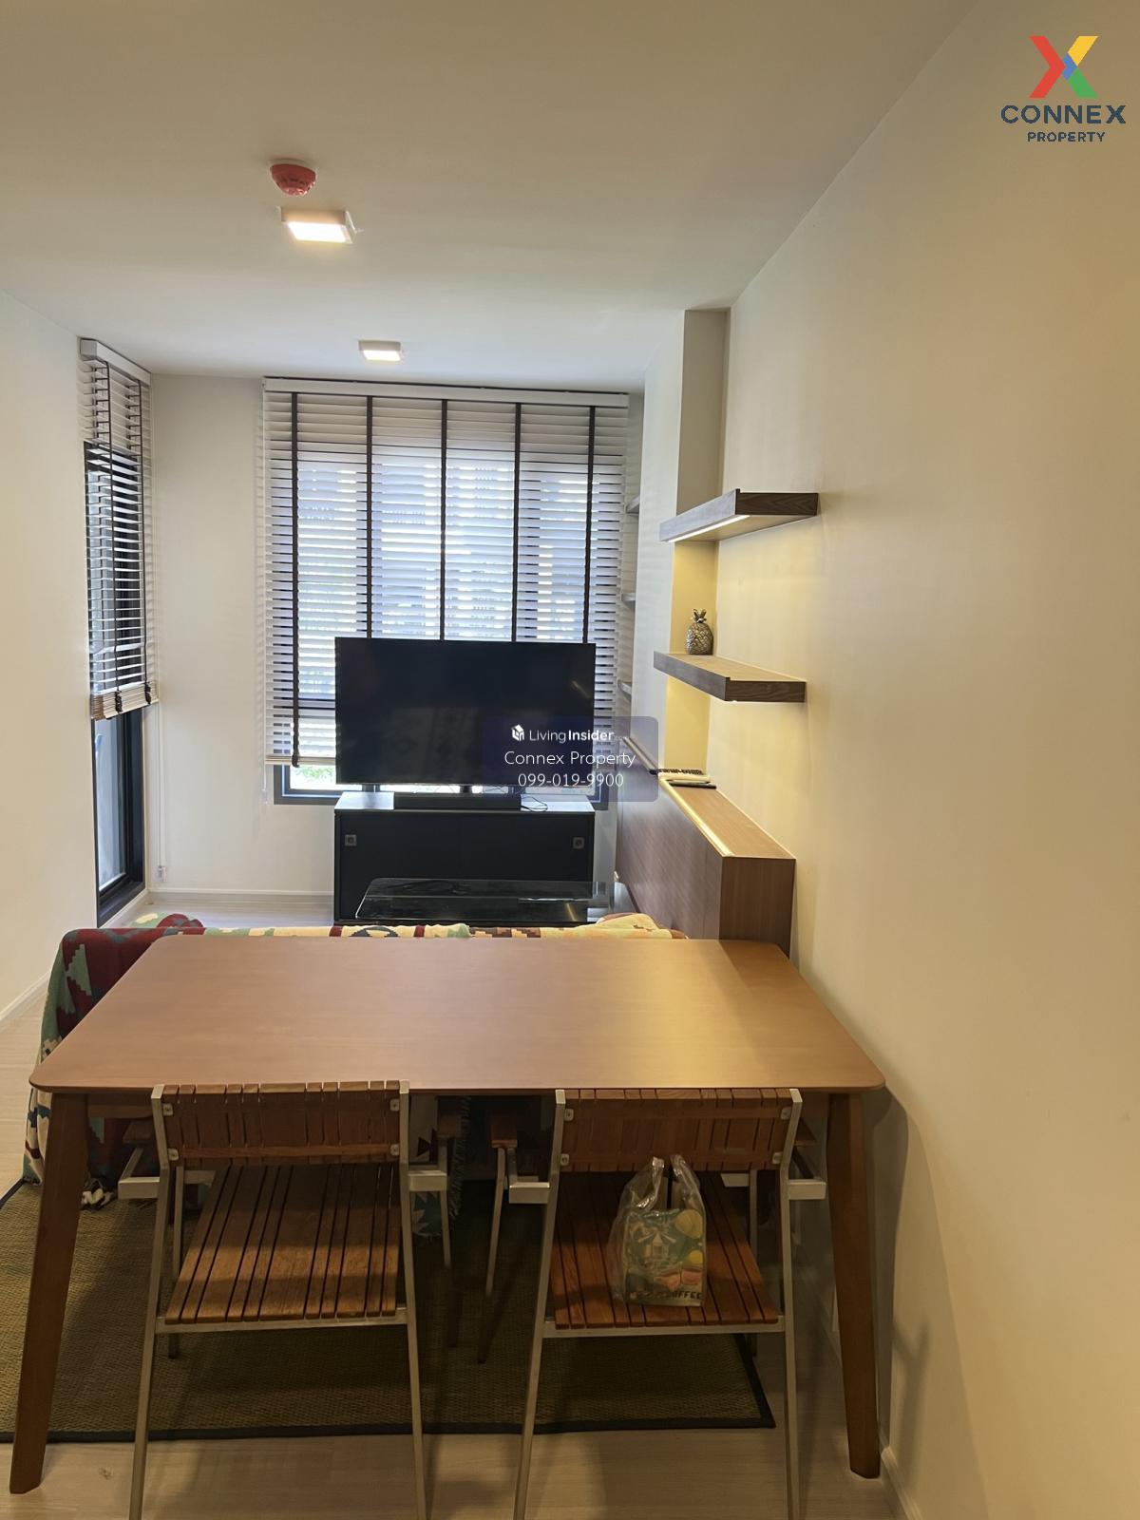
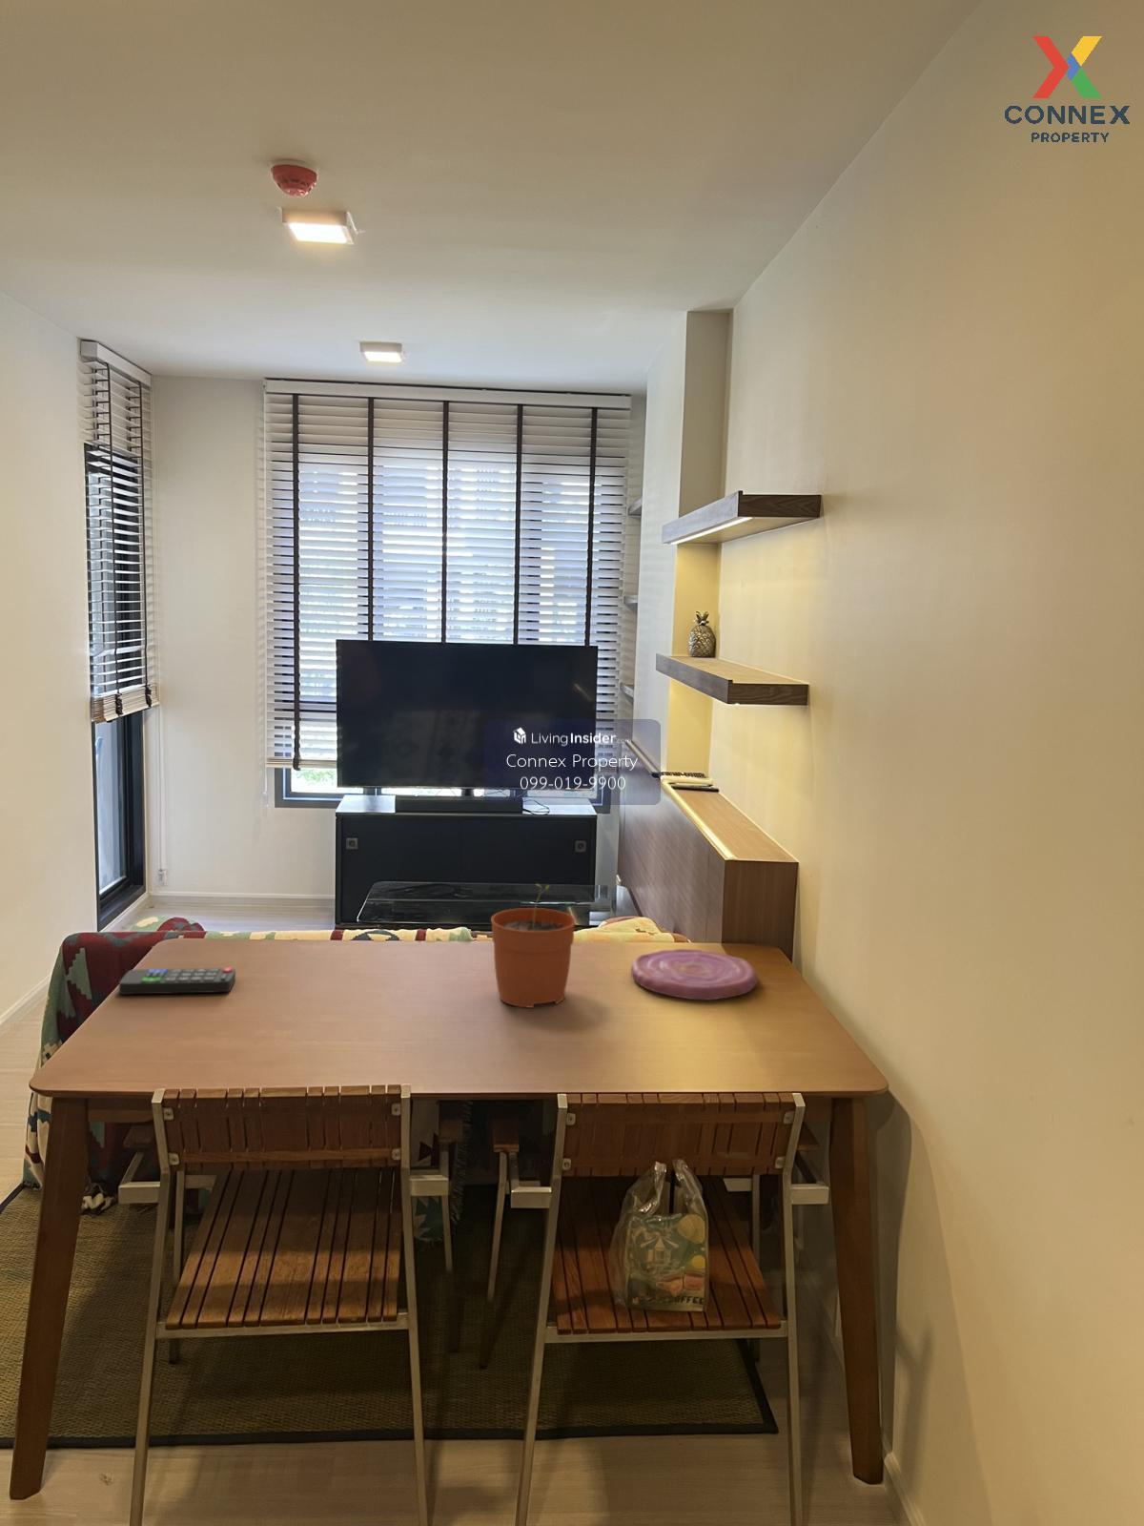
+ plate (693, 972)
+ plant pot (532, 937)
+ remote control (178, 979)
